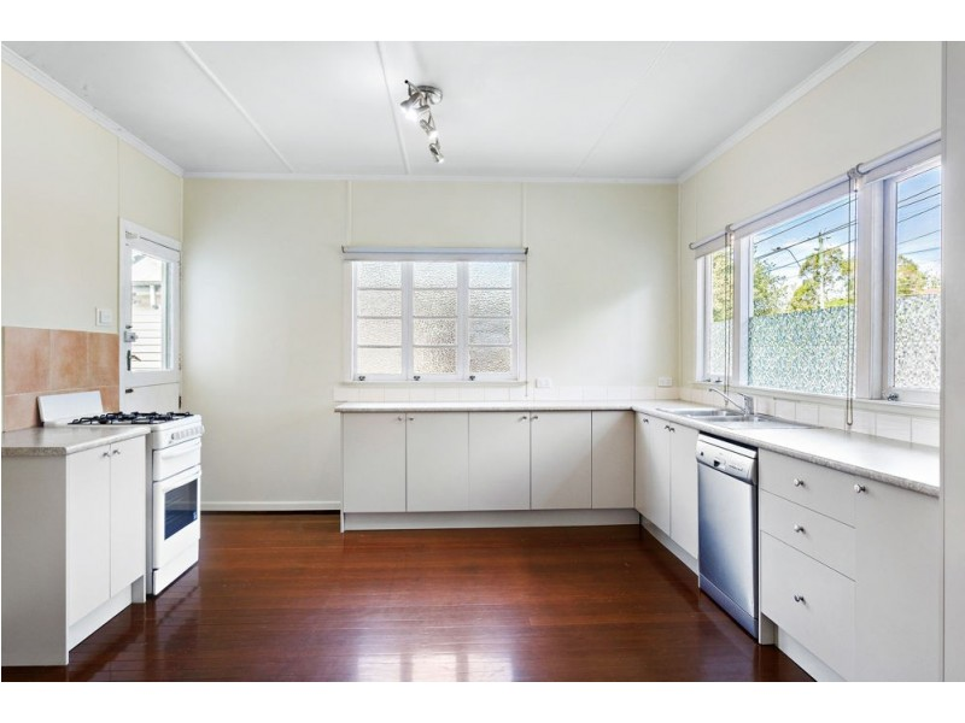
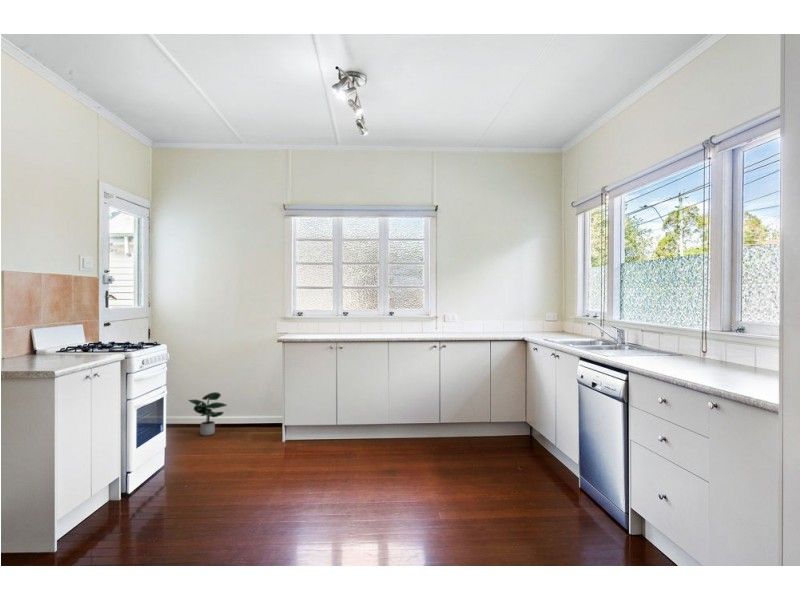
+ potted plant (209, 414)
